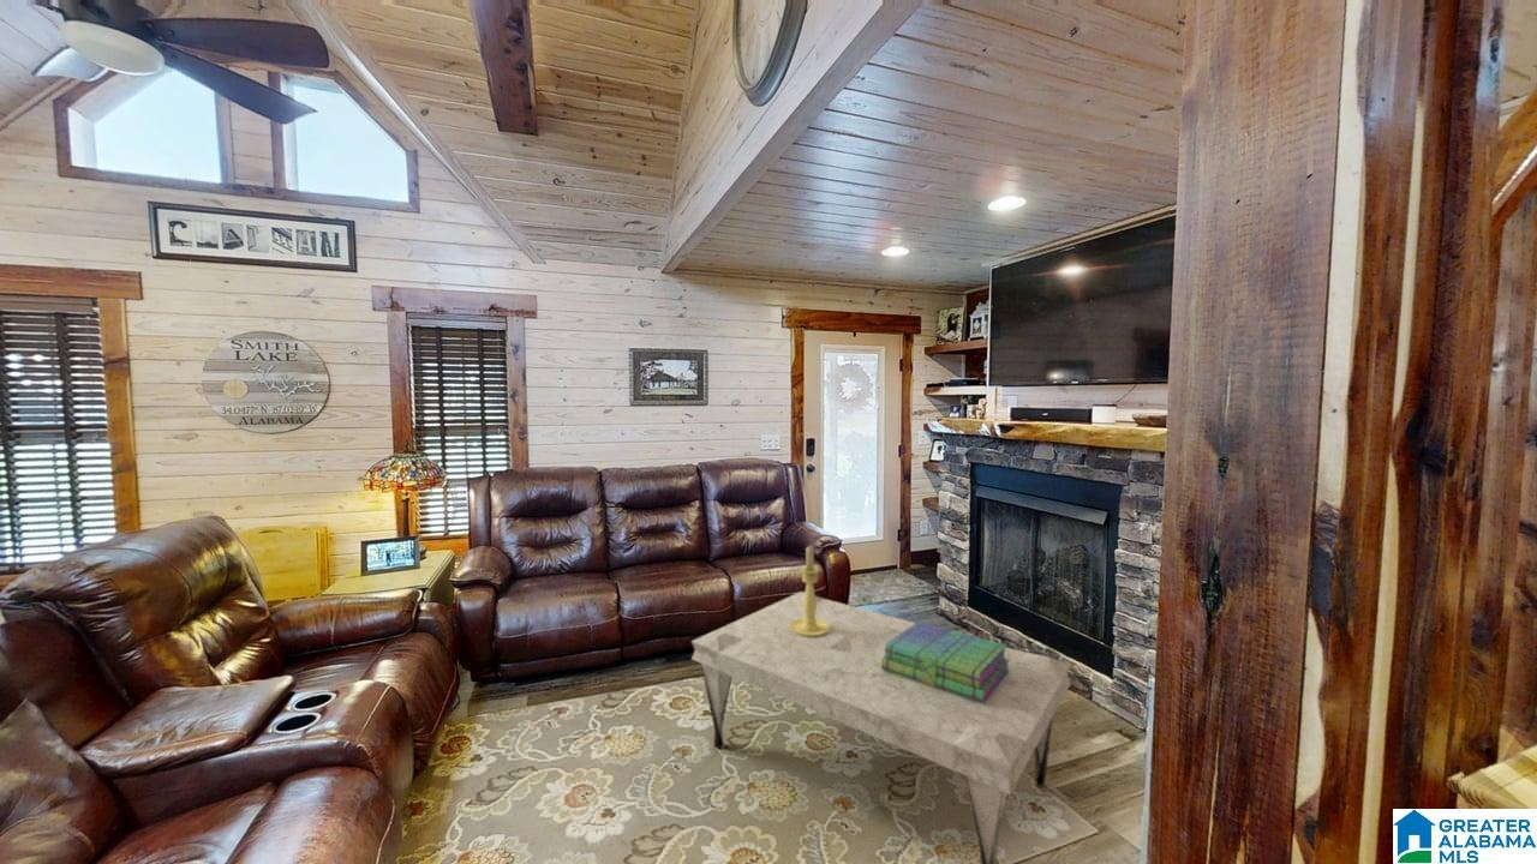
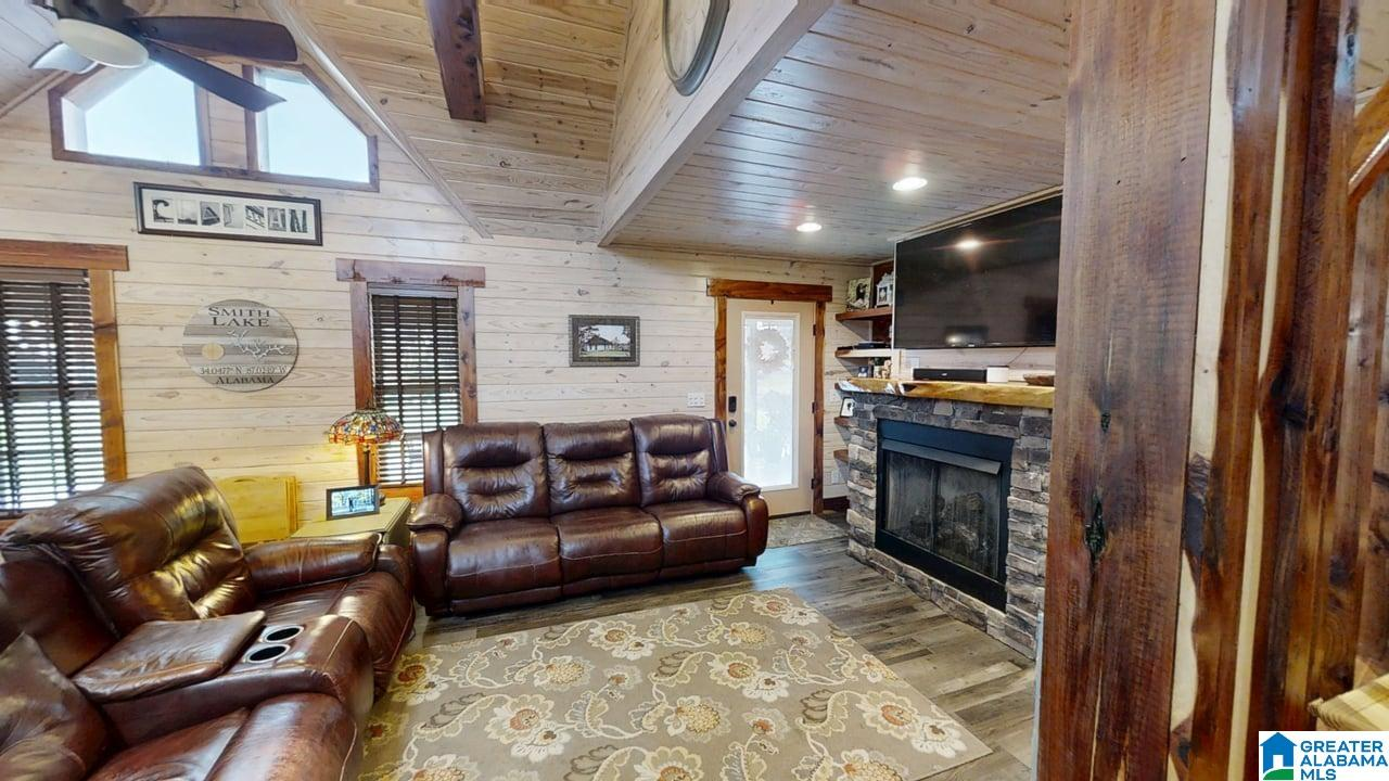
- stack of books (945, 656)
- candle holder (809, 587)
- coffee table (871, 704)
